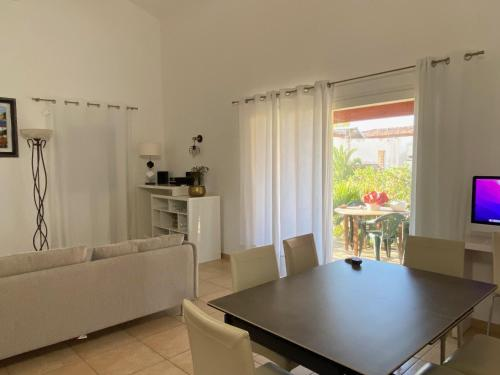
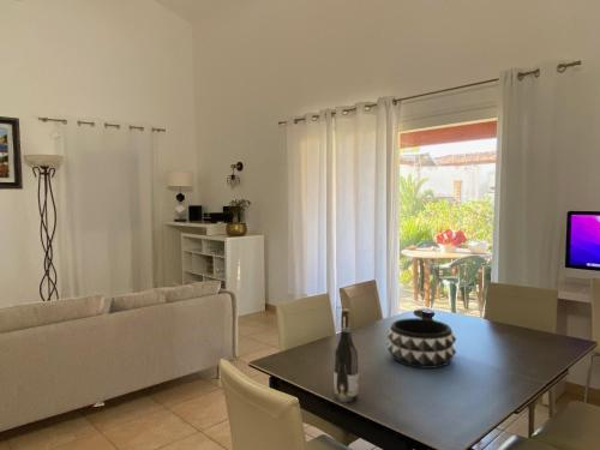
+ wine bottle (346, 353)
+ decorative bowl (420, 341)
